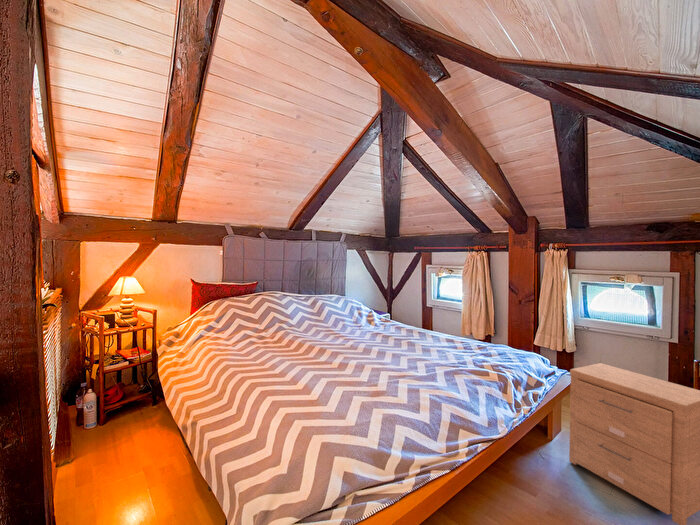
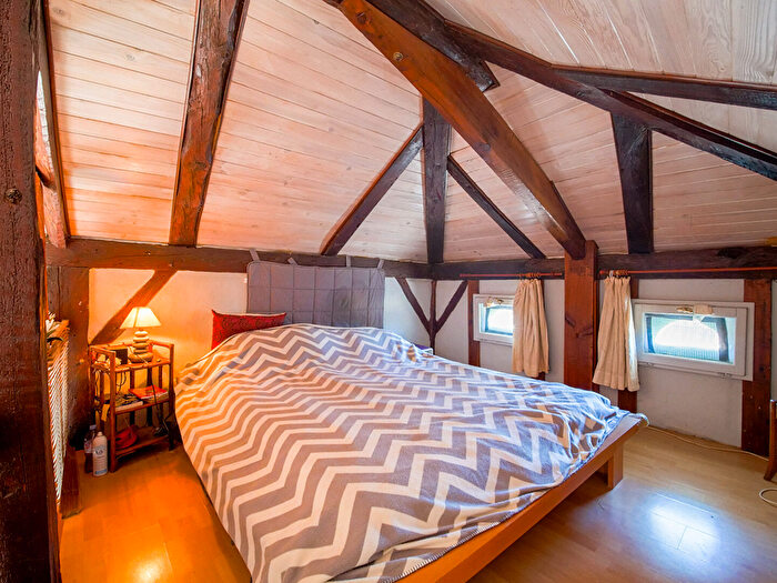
- side table (632, 432)
